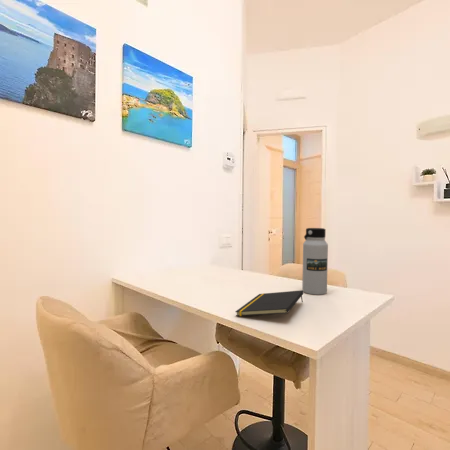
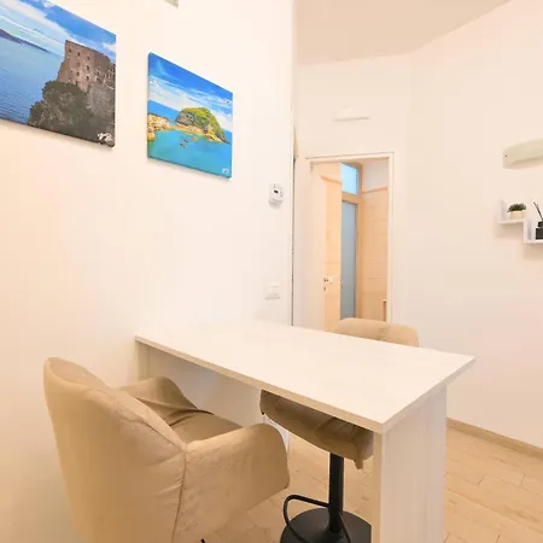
- notepad (271, 302)
- water bottle (315, 260)
